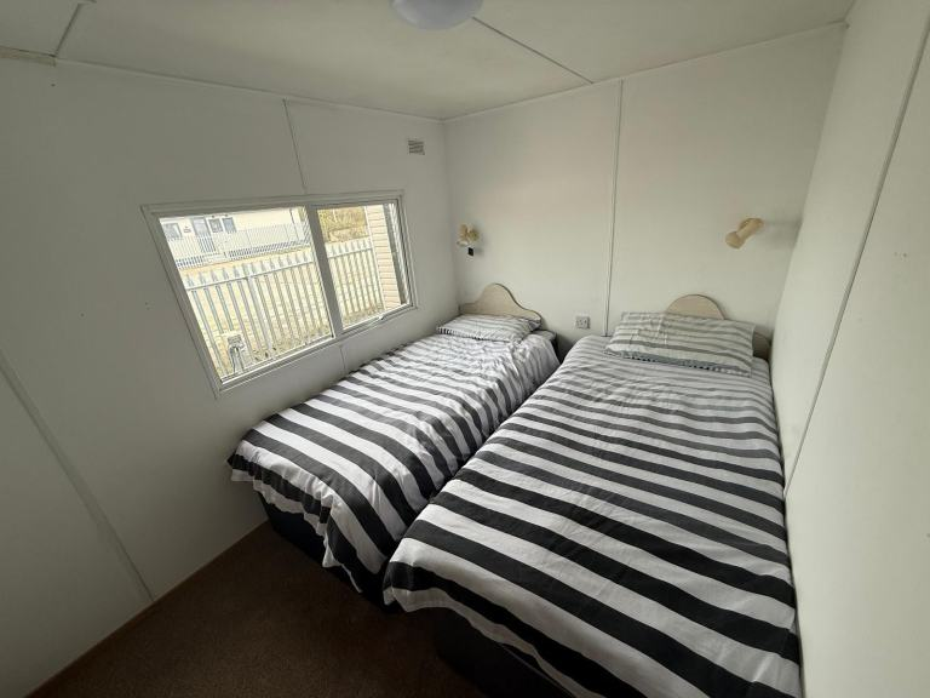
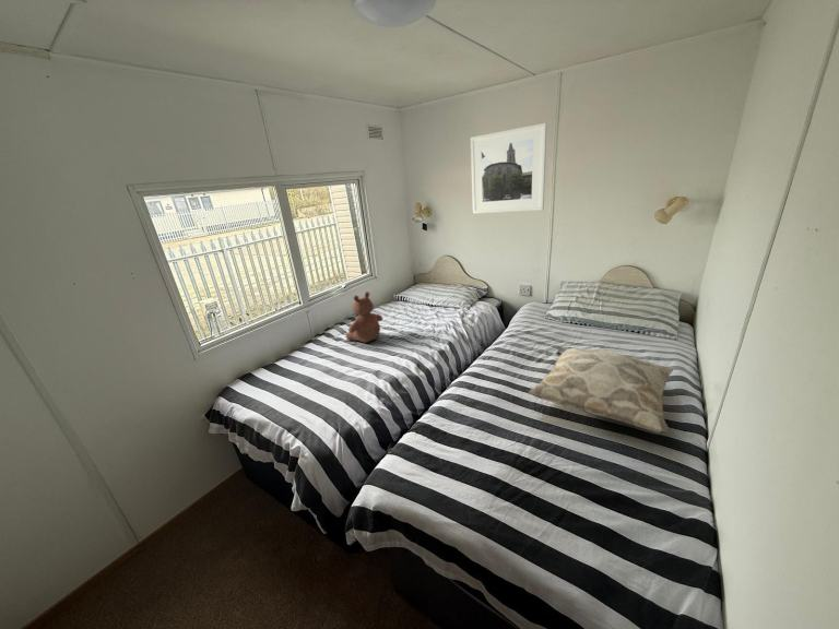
+ stuffed bear (361, 316)
+ decorative pillow (601, 380)
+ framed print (506, 173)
